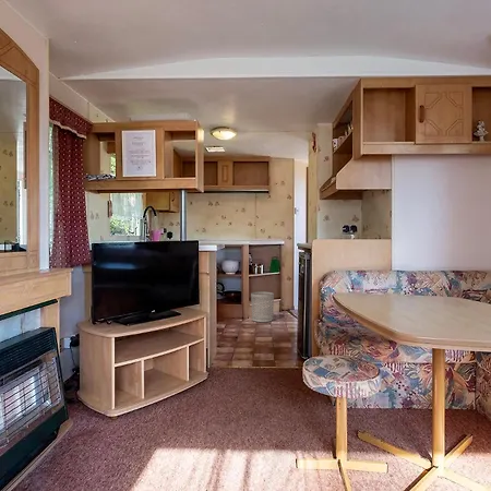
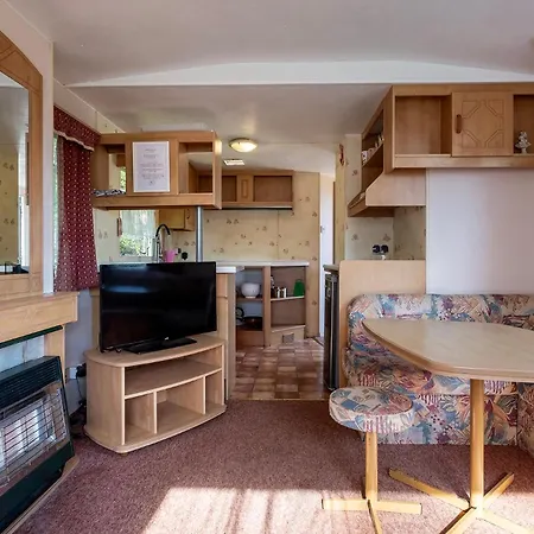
- waste bin (262, 307)
